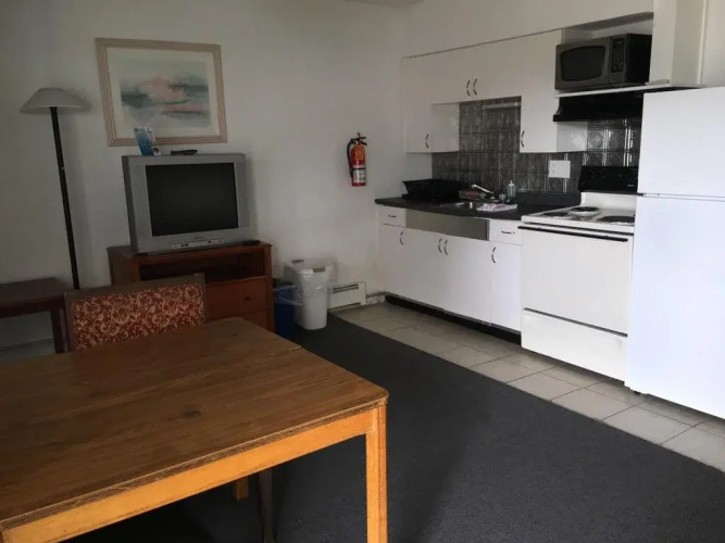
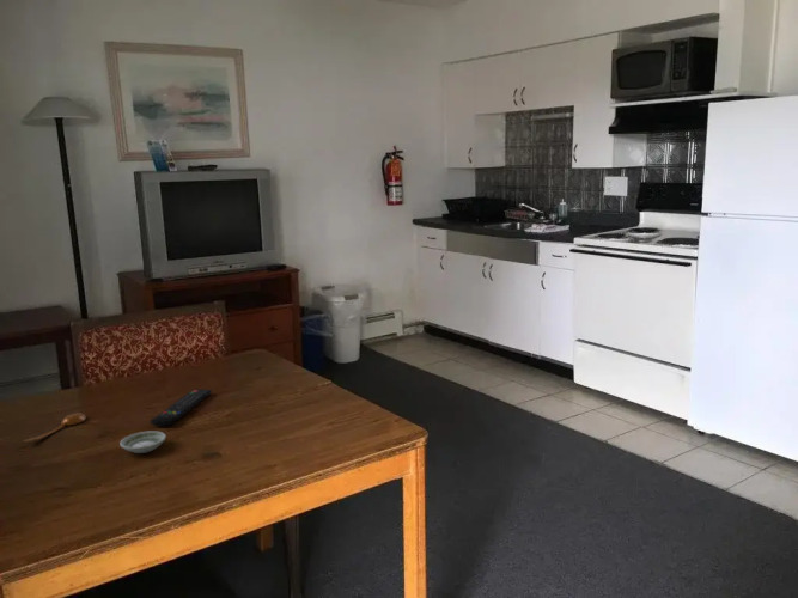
+ remote control (183, 407)
+ saucer (142, 444)
+ spoon (57, 427)
